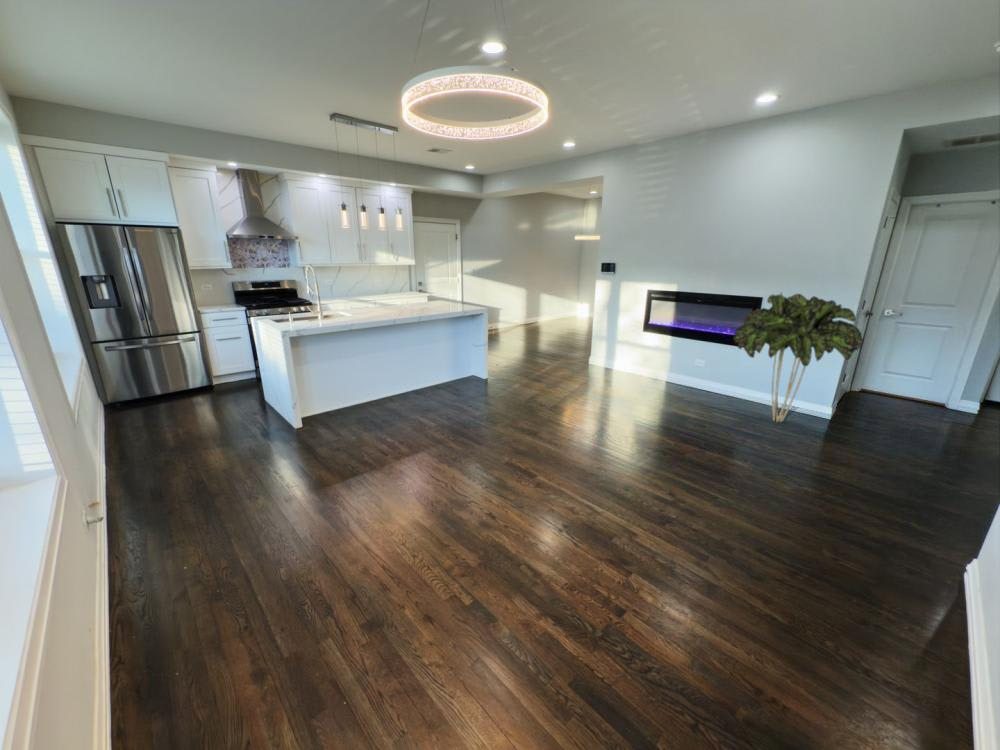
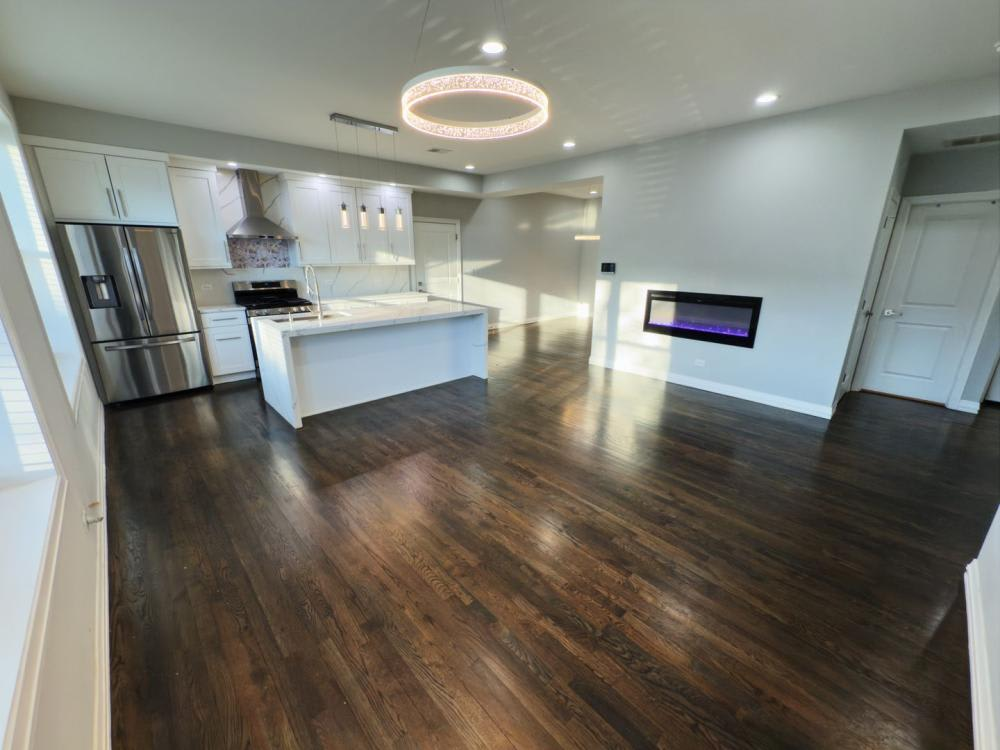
- indoor plant (794, 359)
